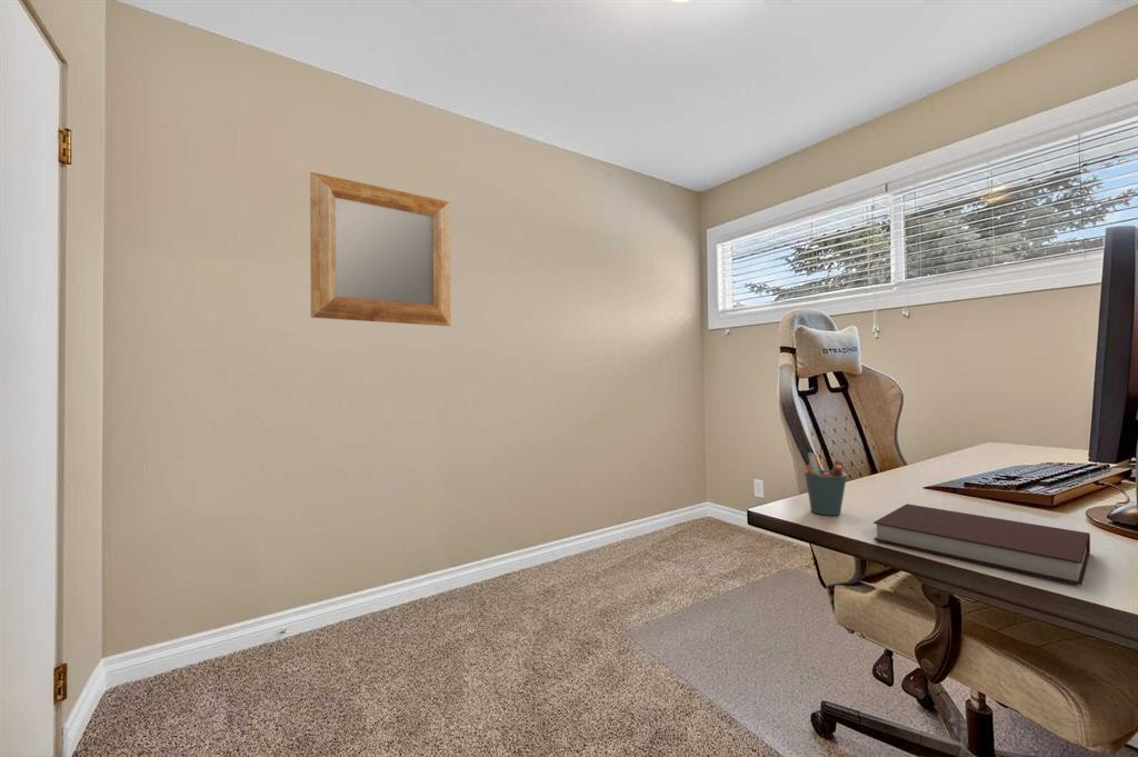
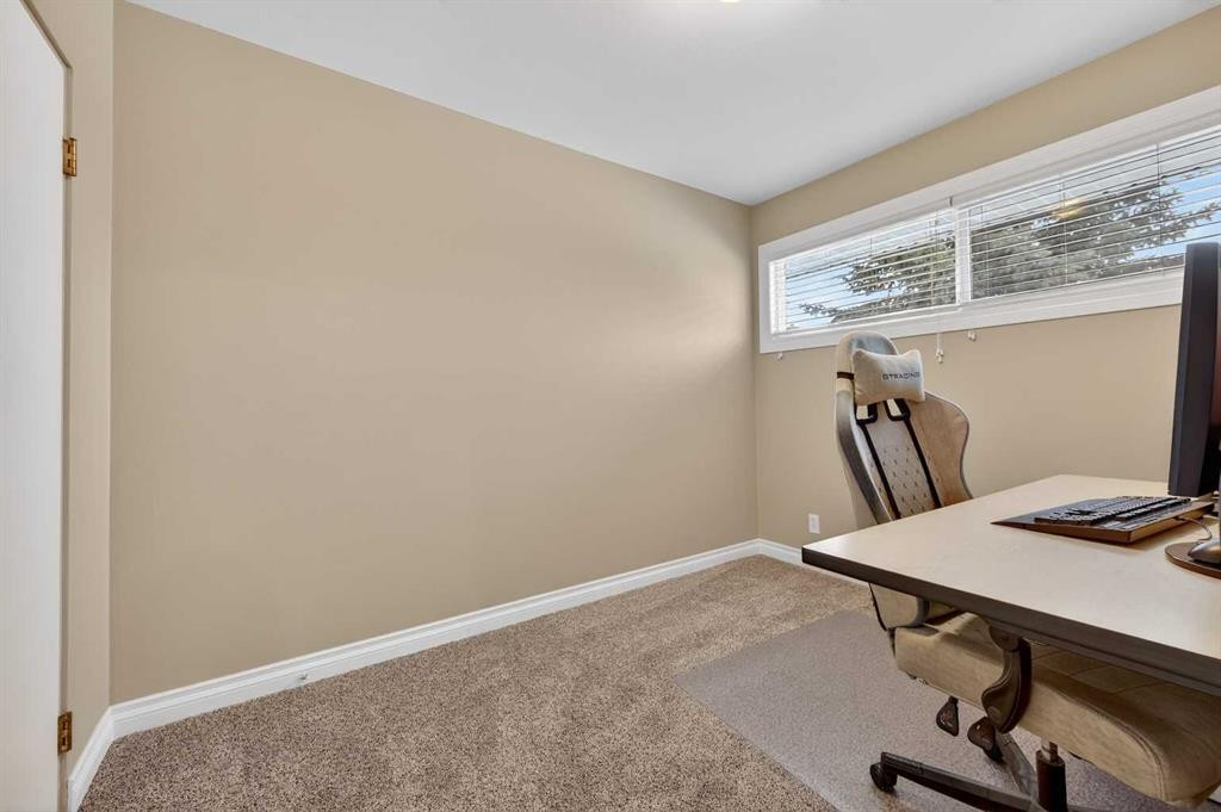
- pen holder (825, 481)
- mirror (387, 253)
- notebook (977, 536)
